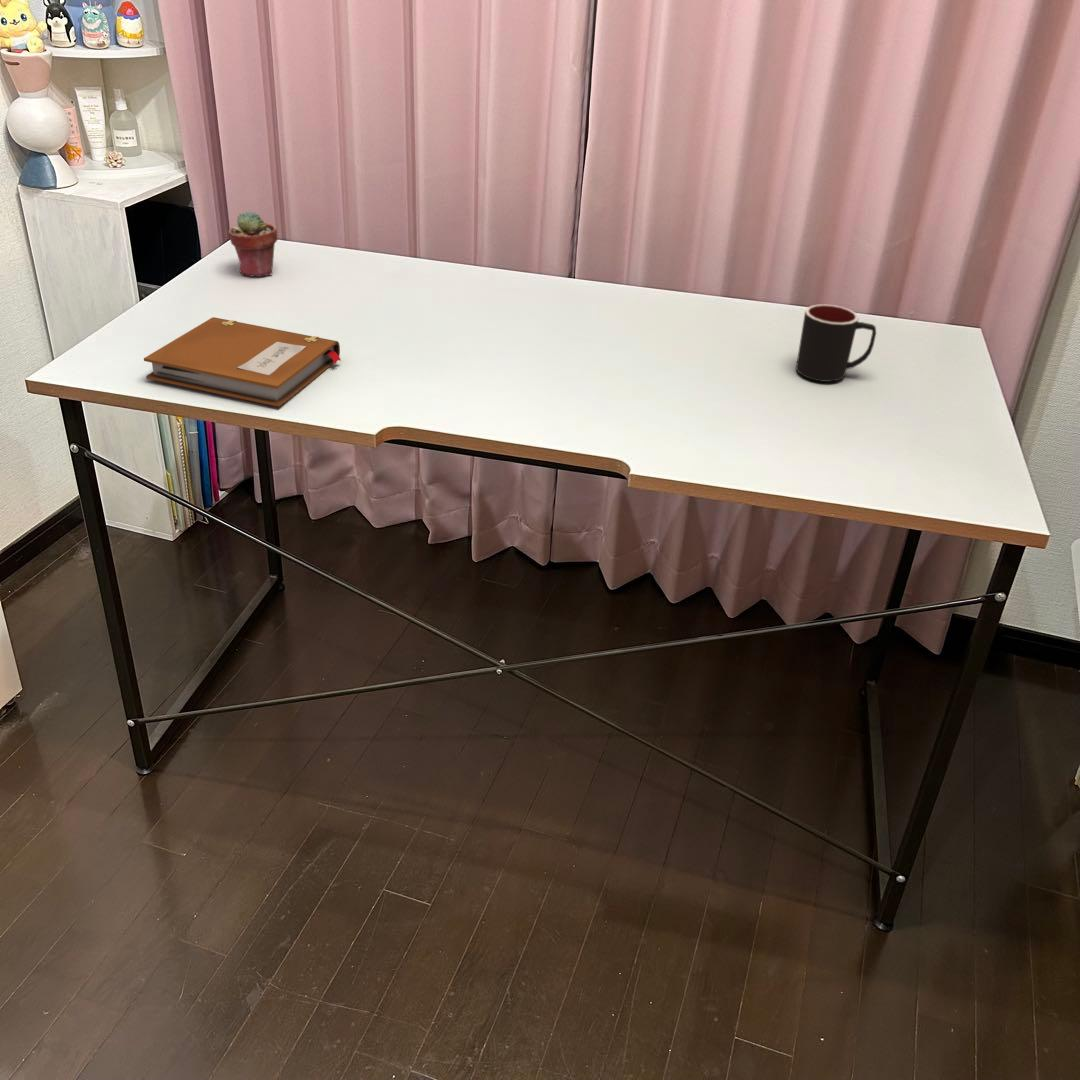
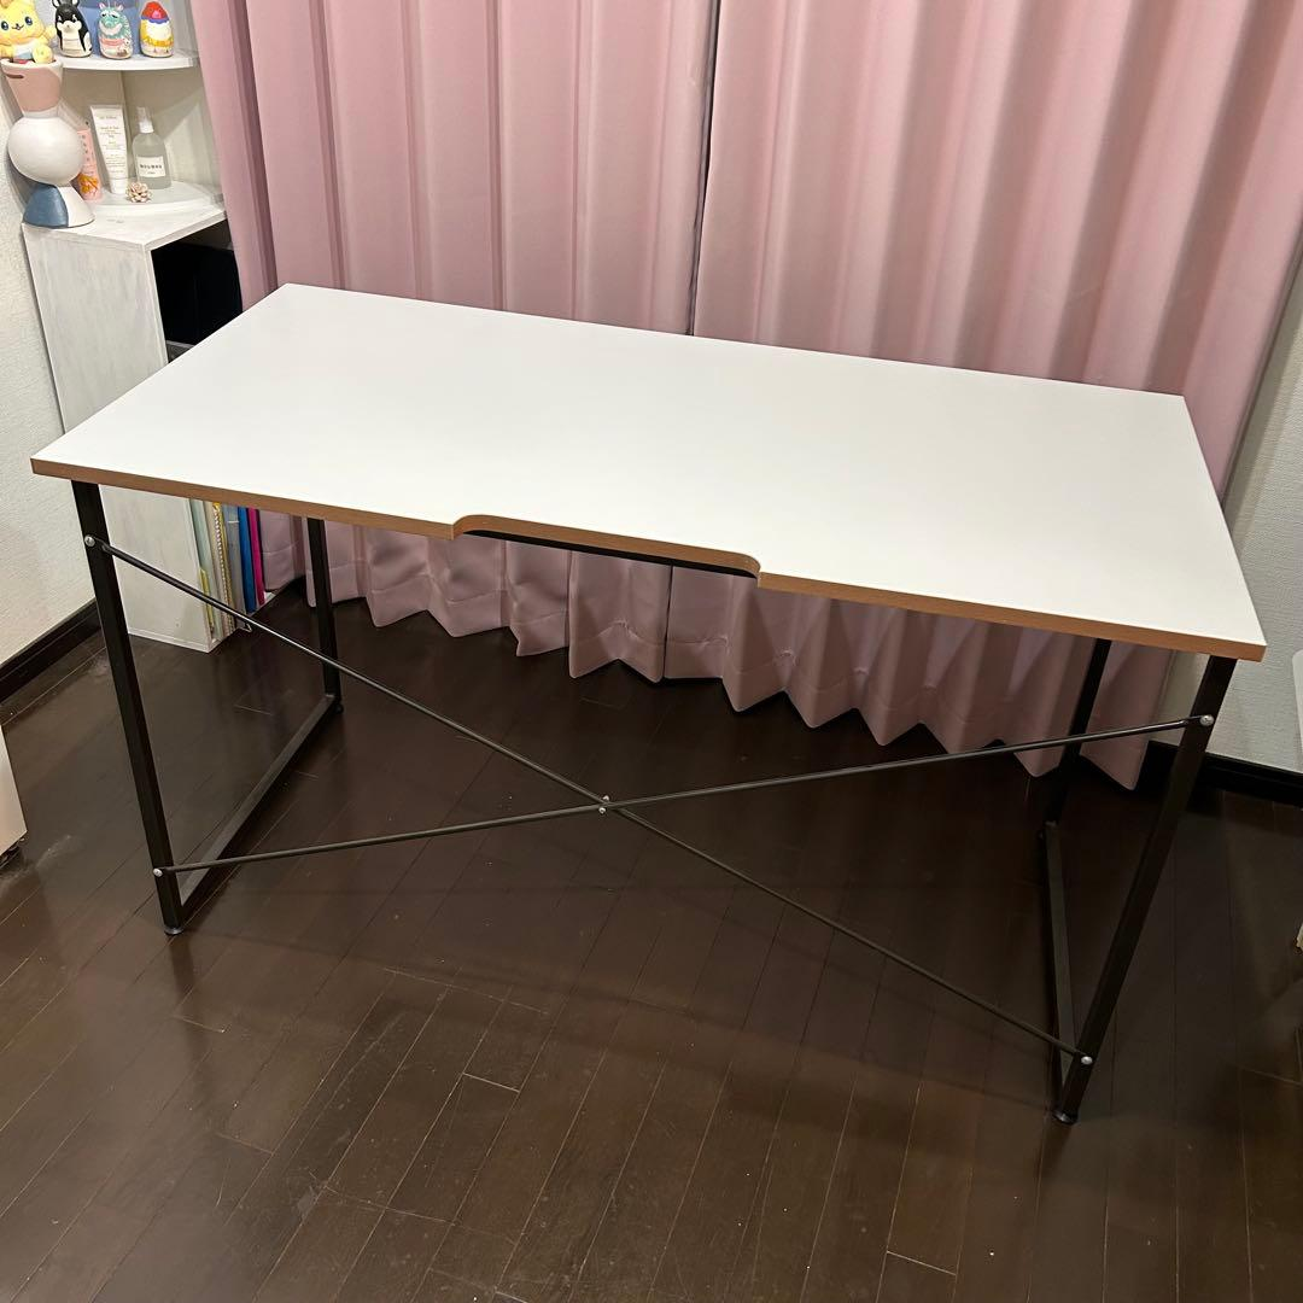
- notebook (249, 358)
- potted succulent (253, 241)
- mug (835, 345)
